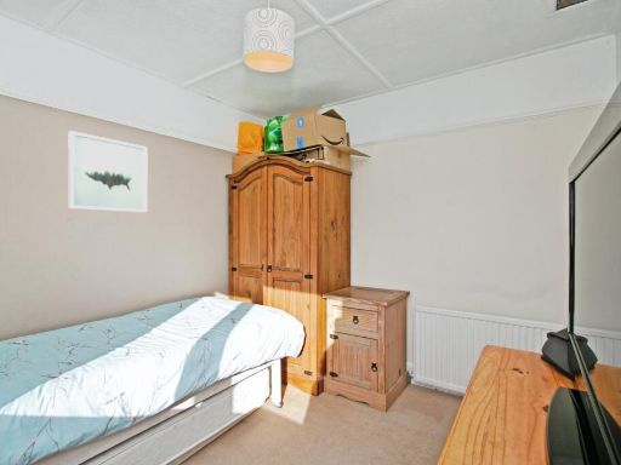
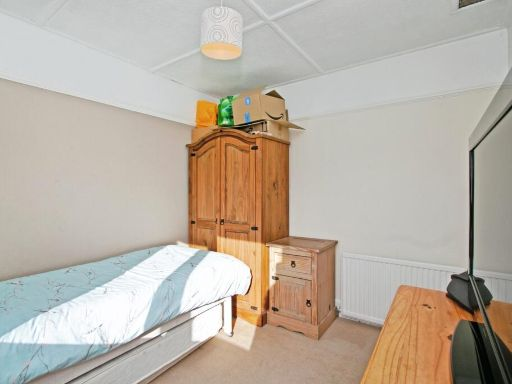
- wall art (110, 174)
